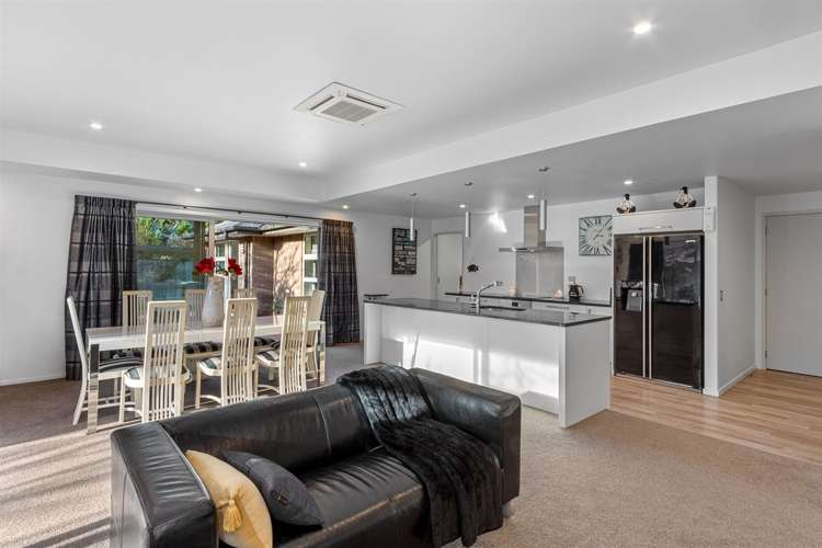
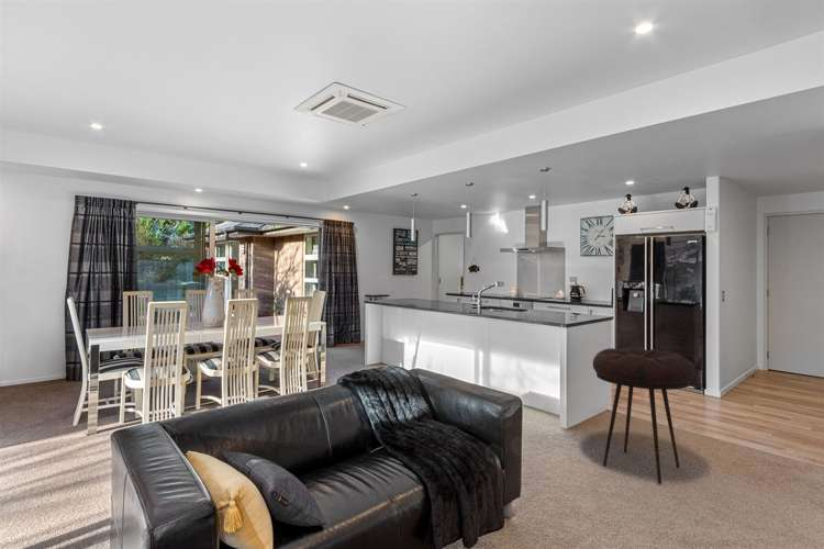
+ stool (650, 408)
